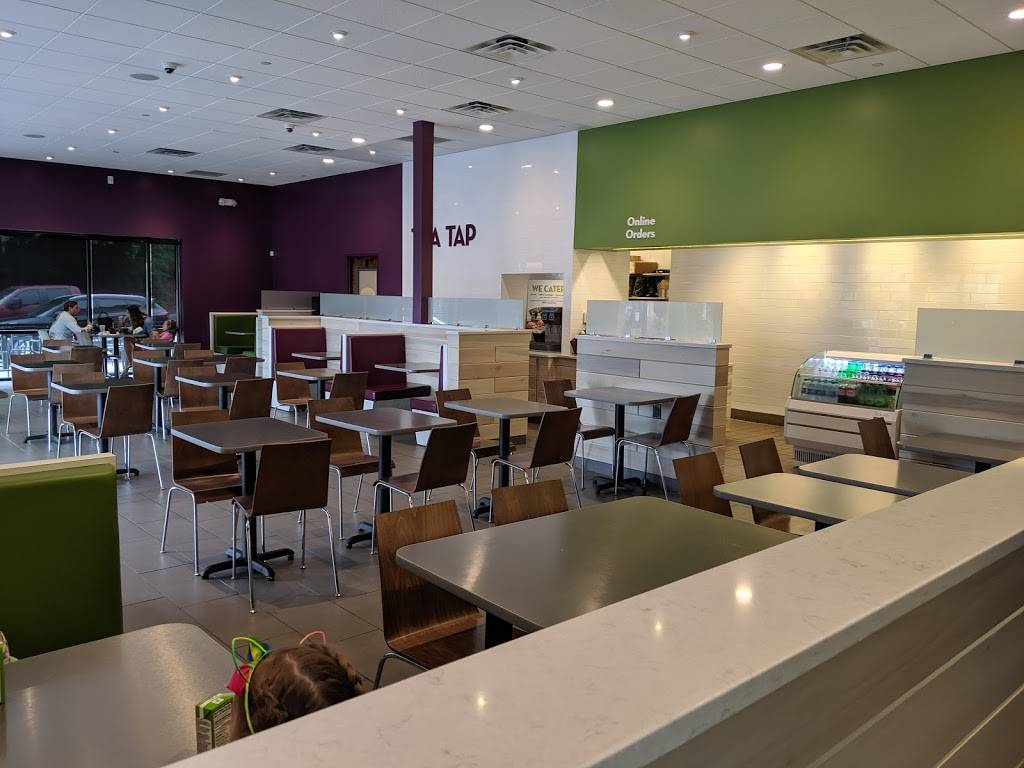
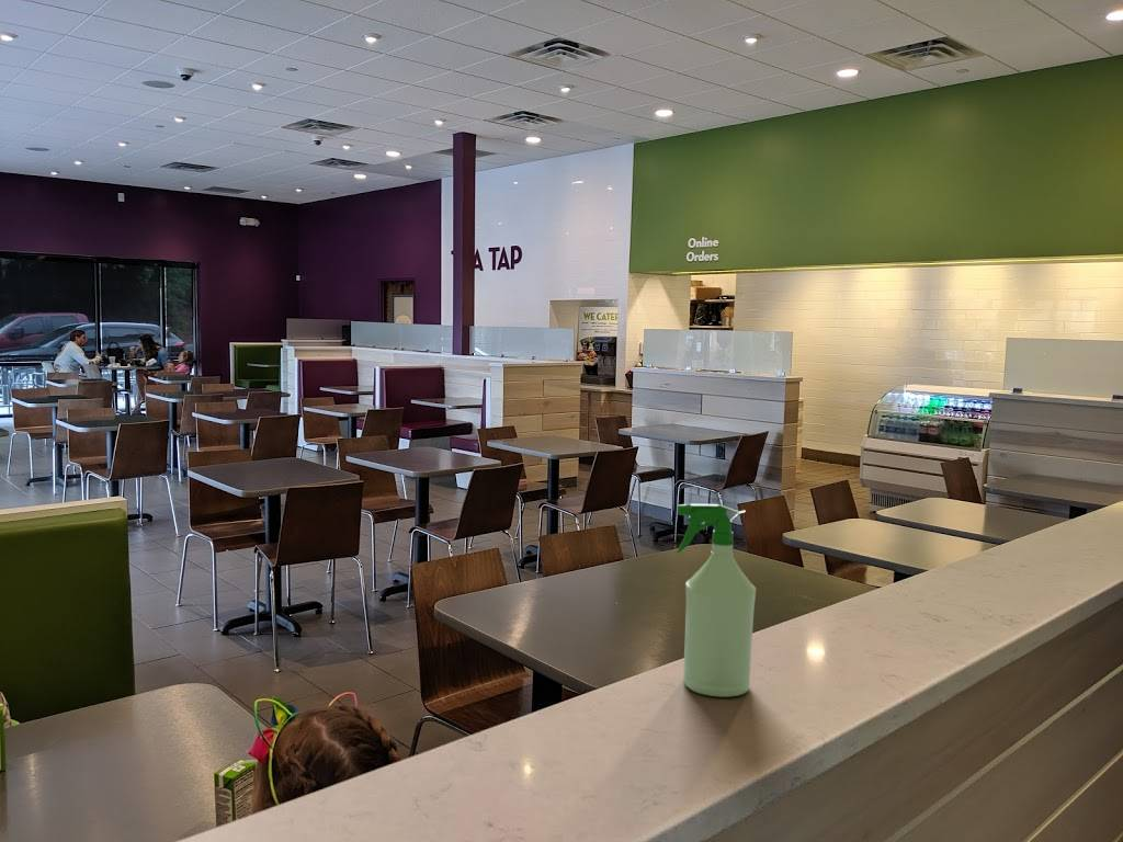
+ spray bottle (719, 595)
